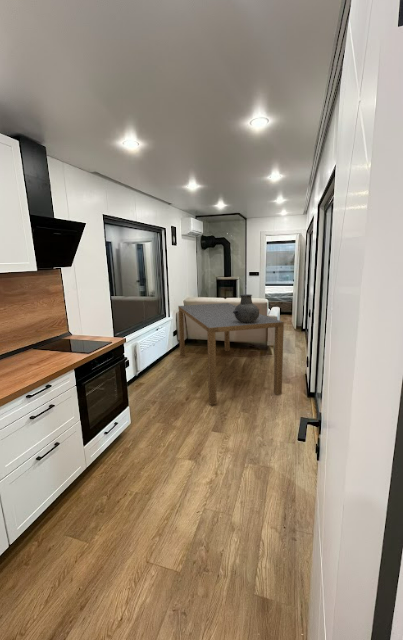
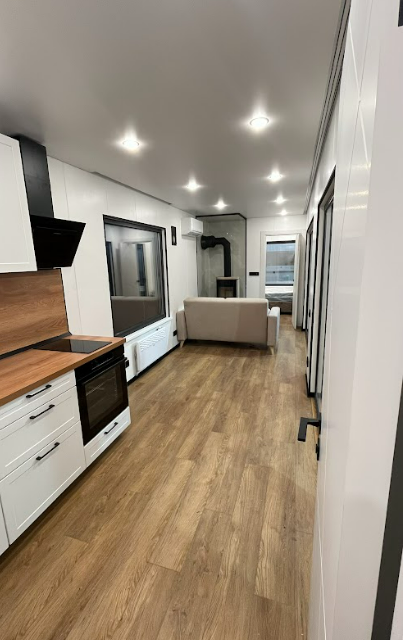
- ceramic pot (246, 308)
- dining table (225, 342)
